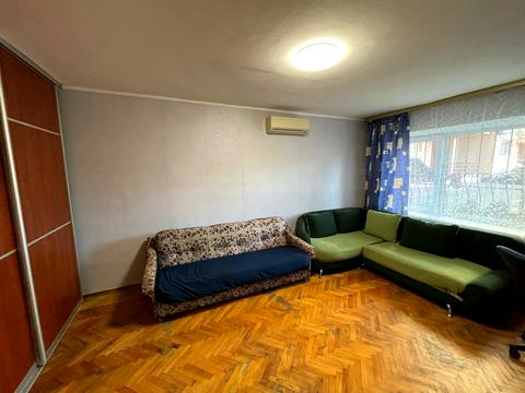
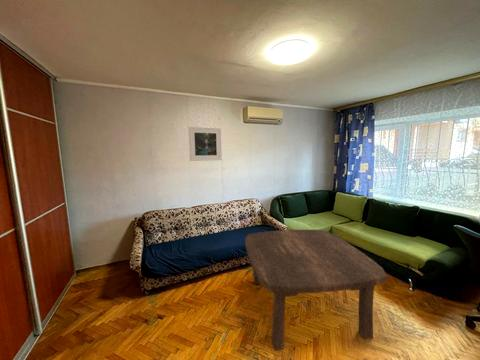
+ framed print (205, 144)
+ coffee table (302, 277)
